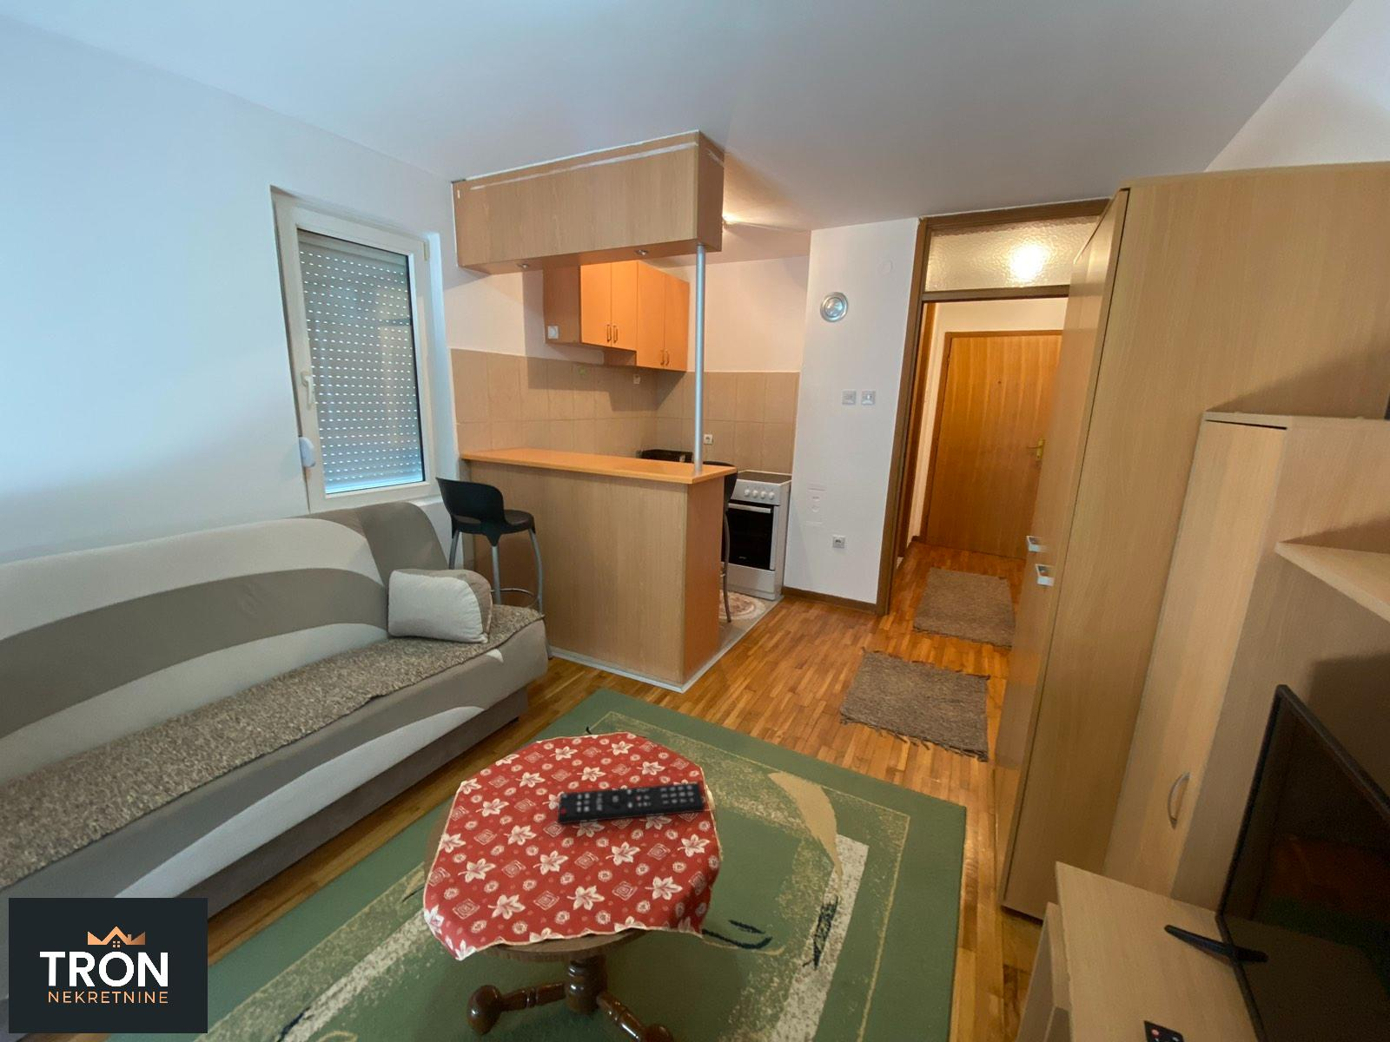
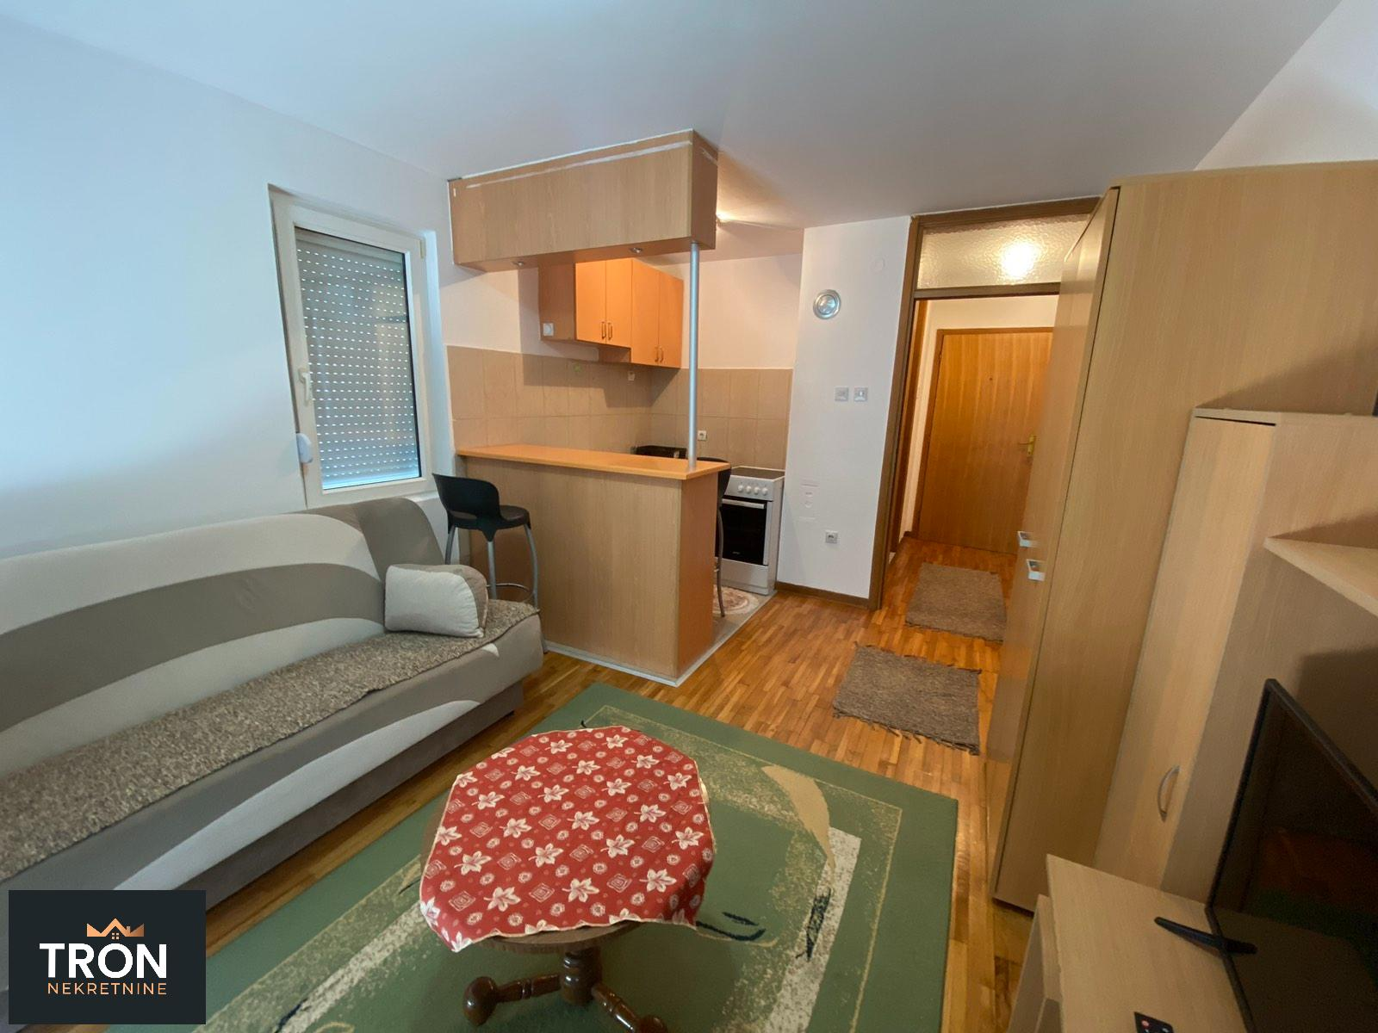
- remote control (630, 800)
